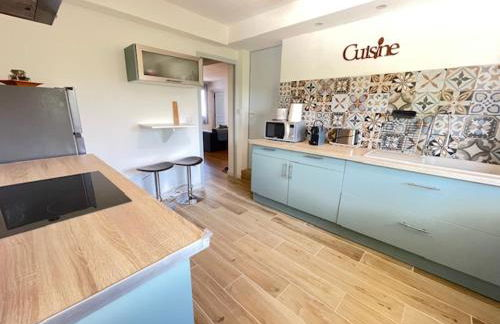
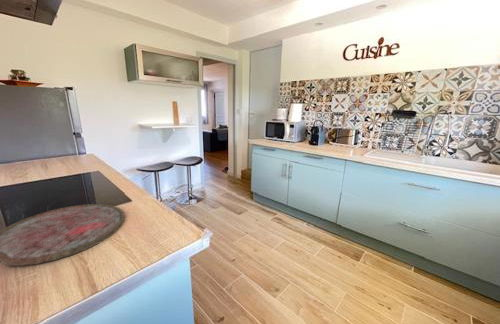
+ cutting board (65, 227)
